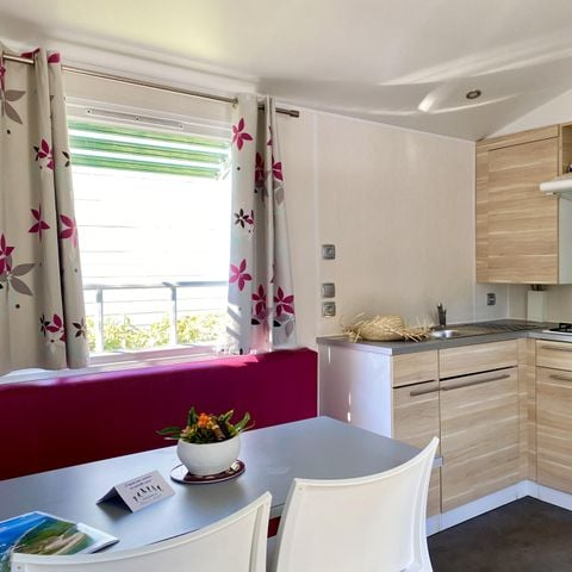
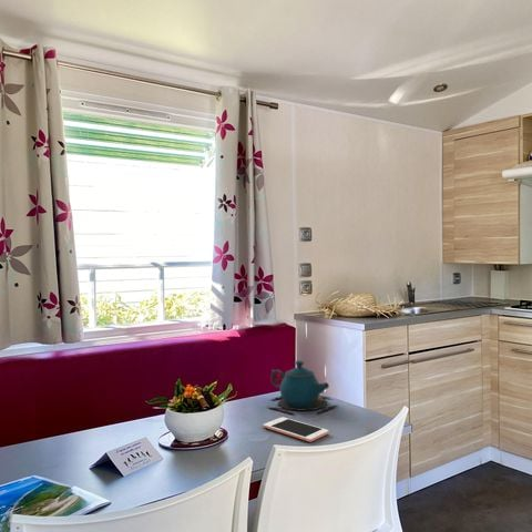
+ teapot (300, 381)
+ cell phone (295, 428)
